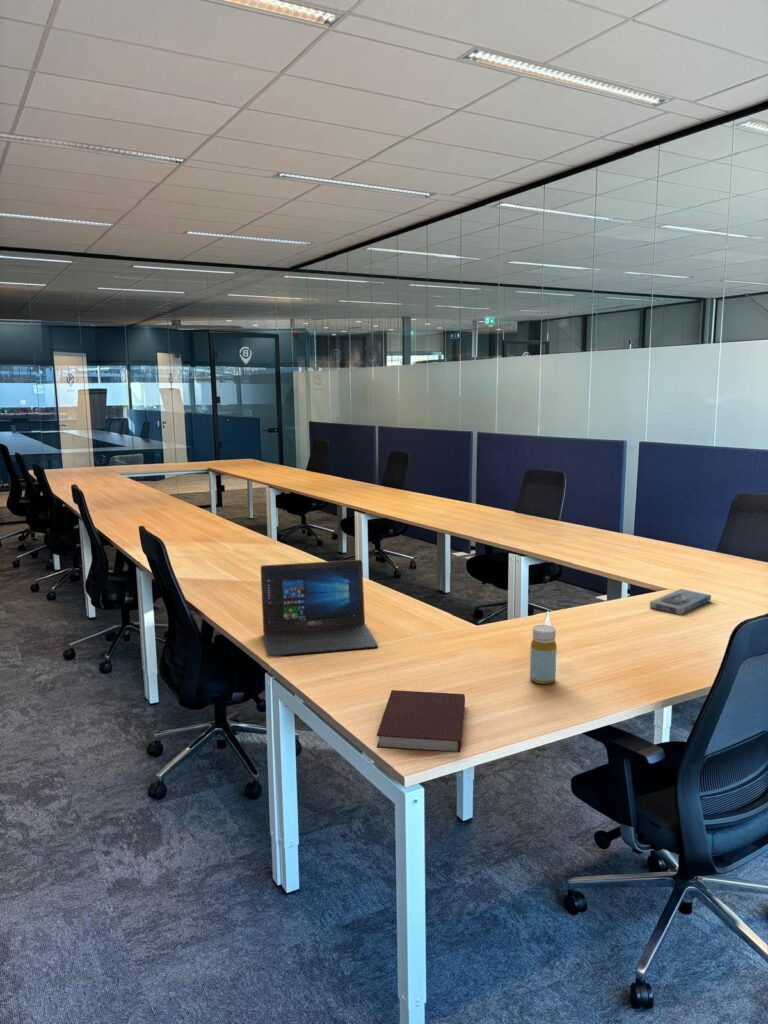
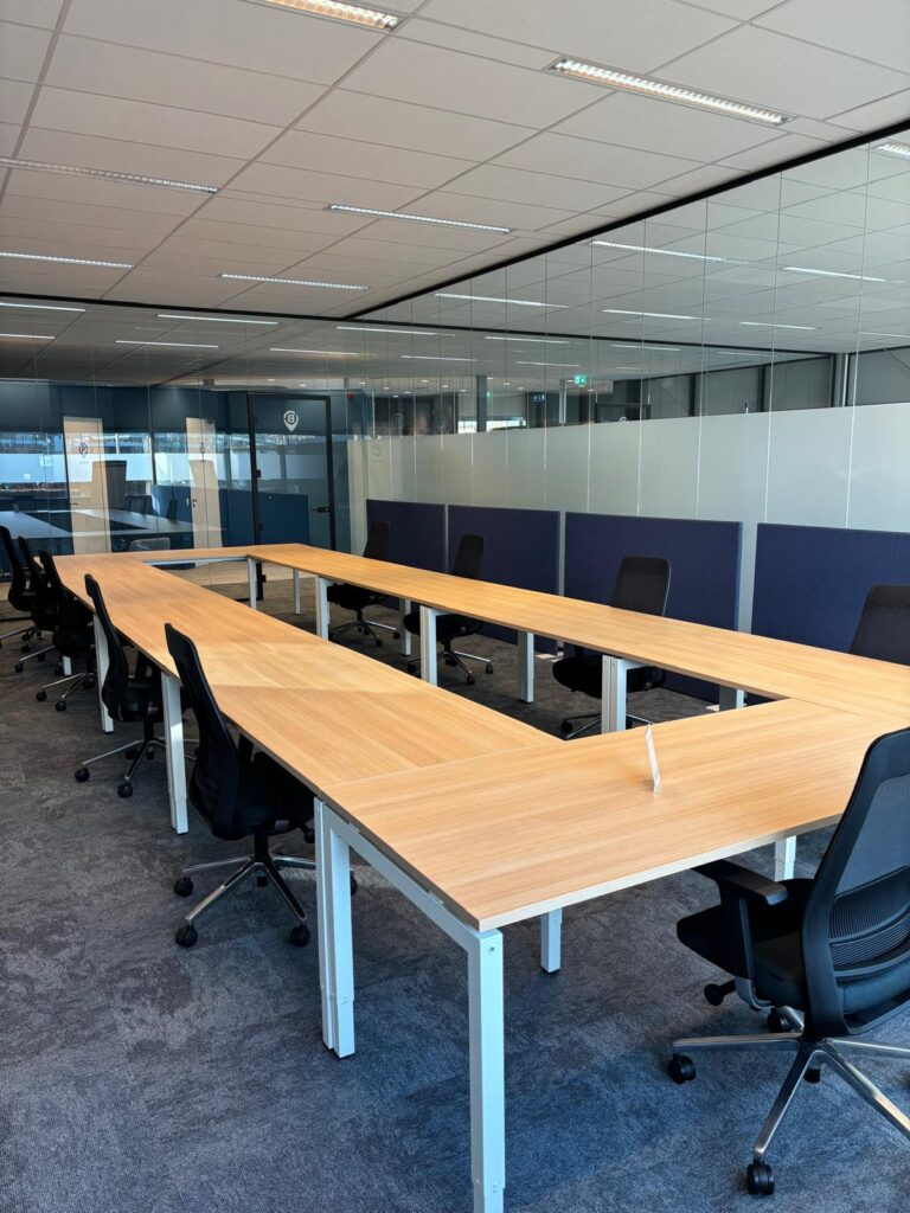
- notebook (423, 719)
- laptop (317, 605)
- bottle (543, 654)
- speaker (680, 601)
